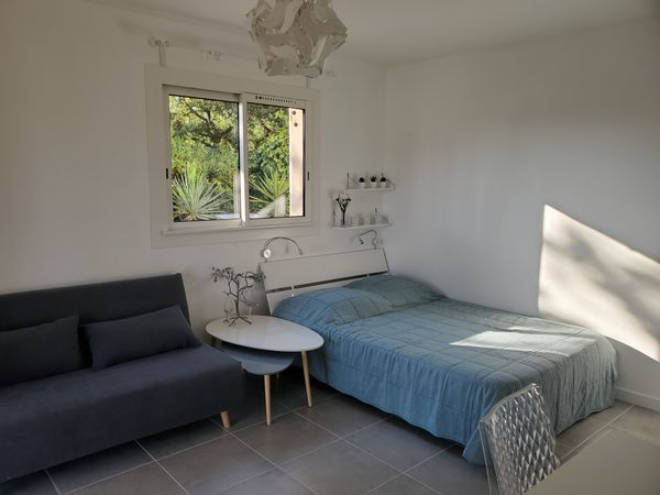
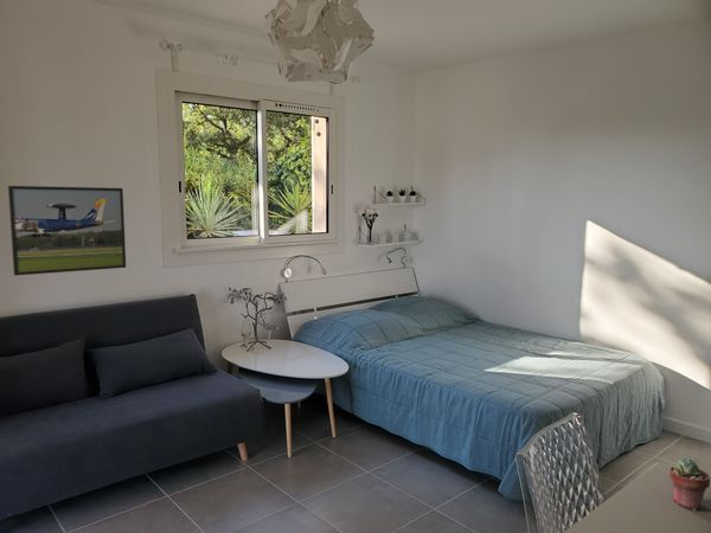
+ potted succulent (688, 481)
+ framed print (70, 229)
